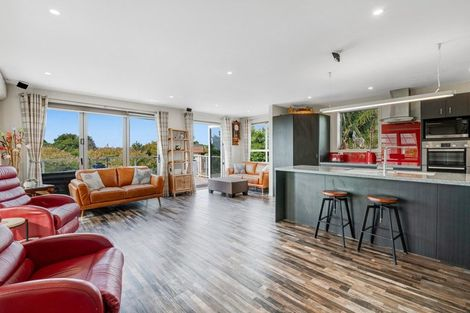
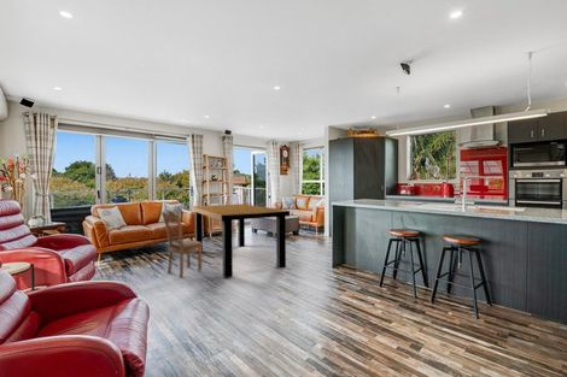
+ dining table (238, 232)
+ dining chair (183, 241)
